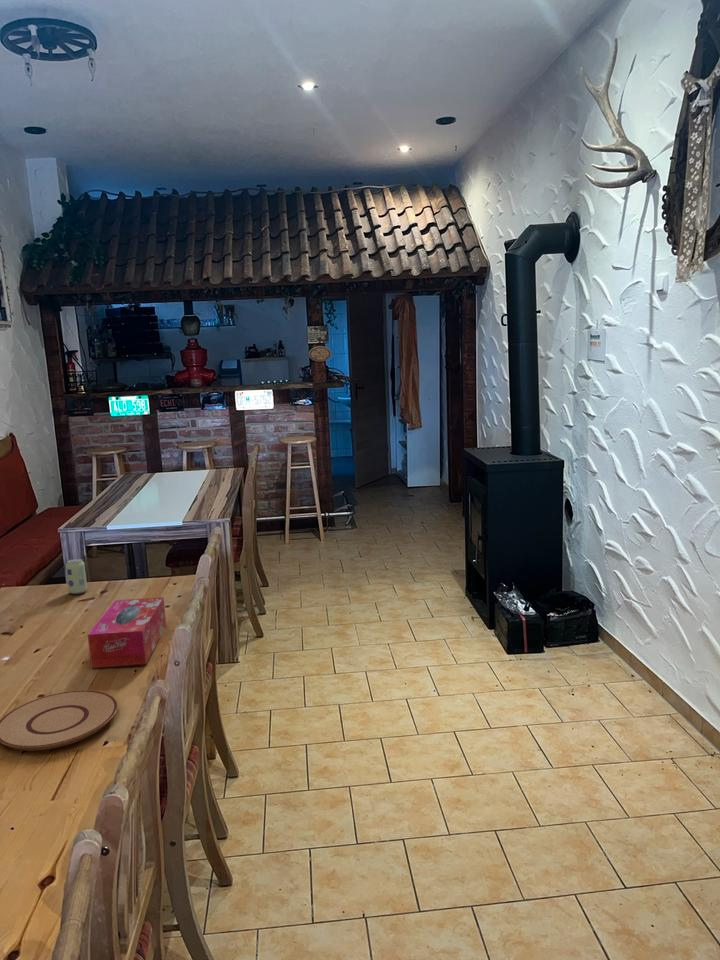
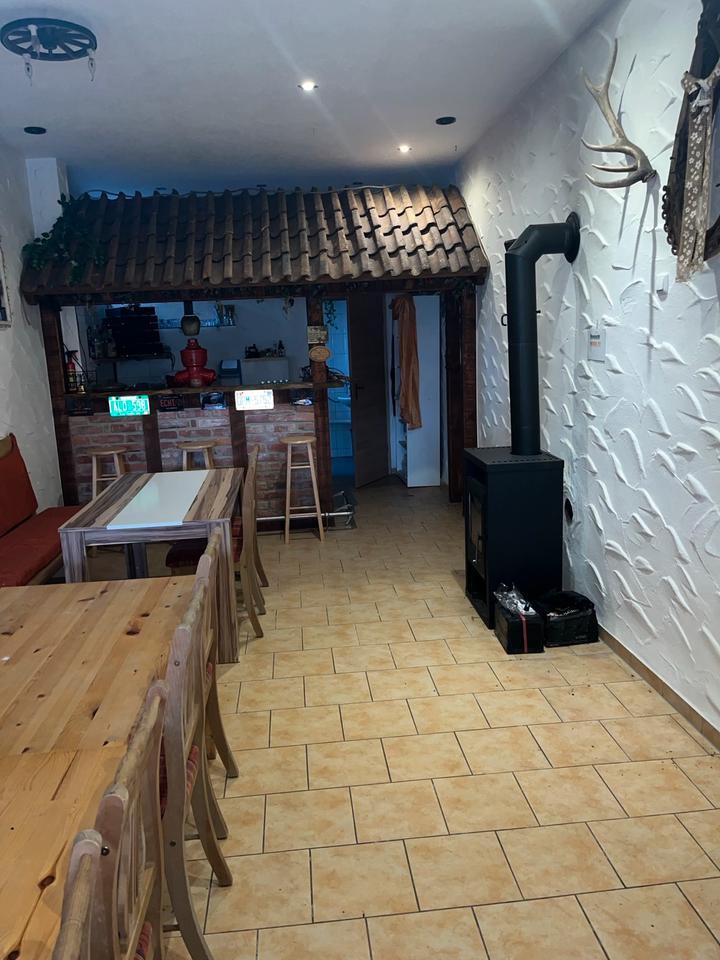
- plate (57, 719)
- tissue box (129, 630)
- beverage can (76, 576)
